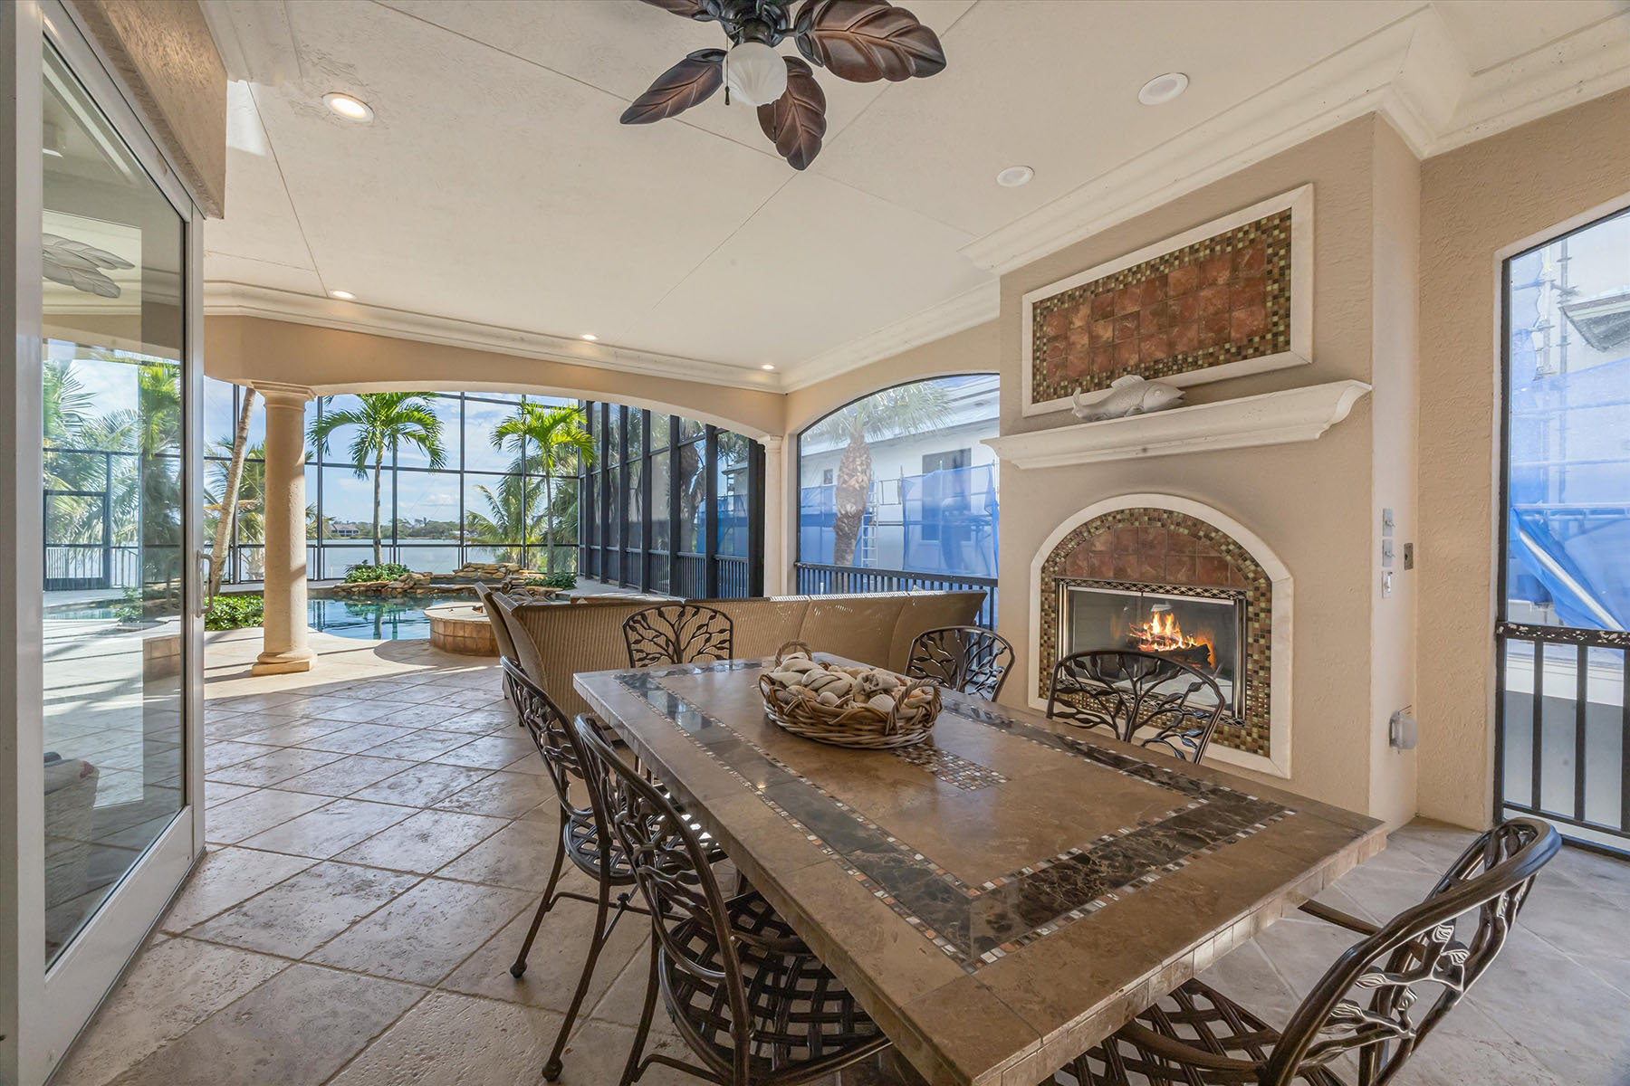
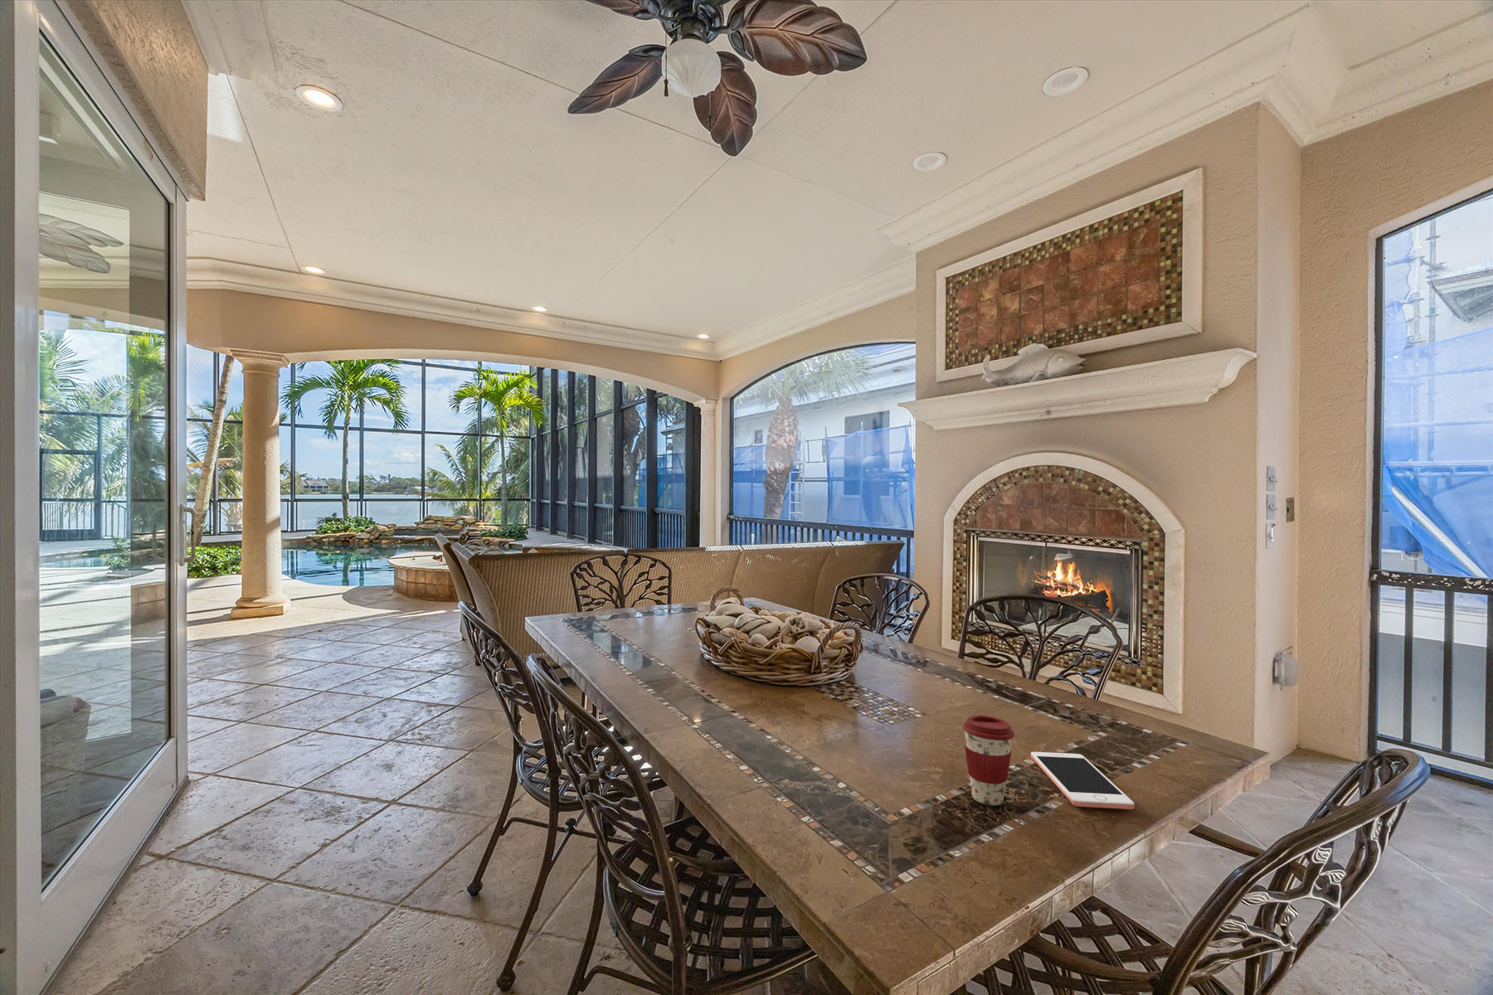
+ cell phone (1078, 777)
+ coffee cup (988, 760)
